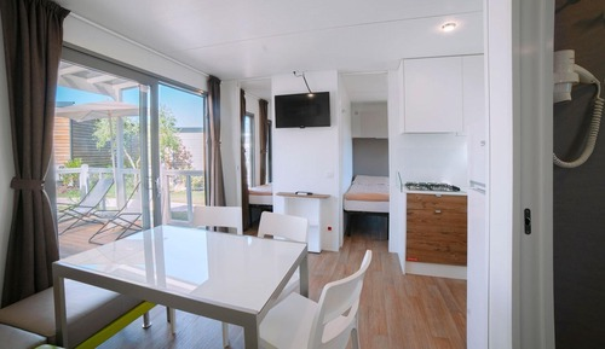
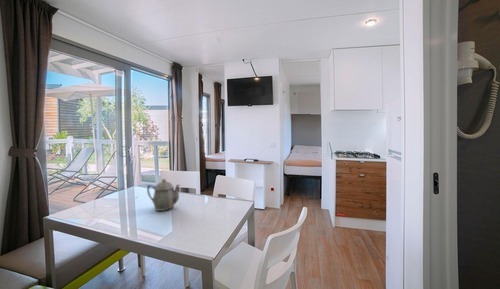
+ teapot (164, 193)
